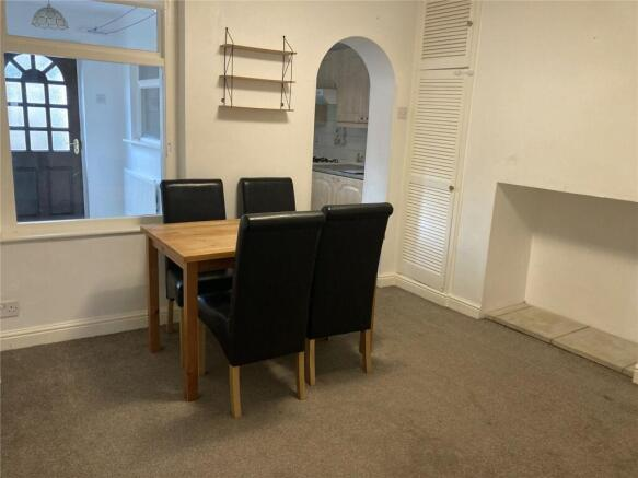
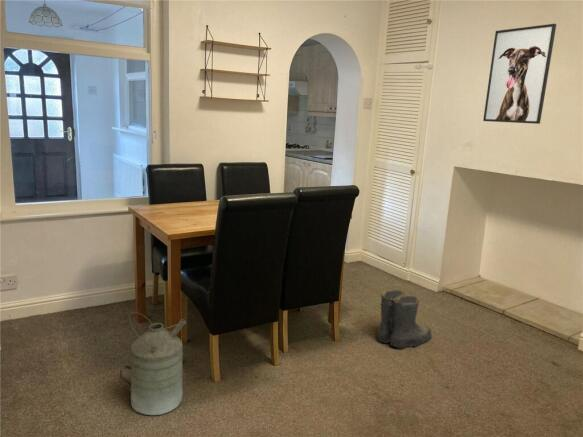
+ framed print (517, 75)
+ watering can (153, 357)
+ boots (406, 316)
